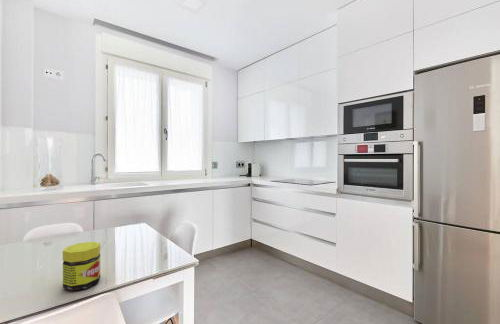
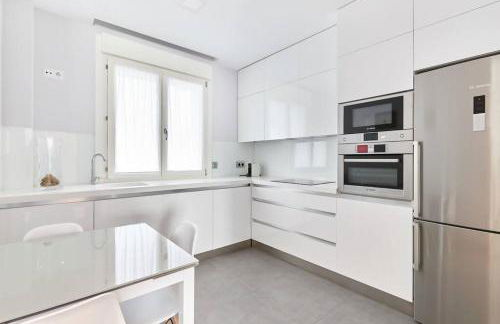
- jar (82, 265)
